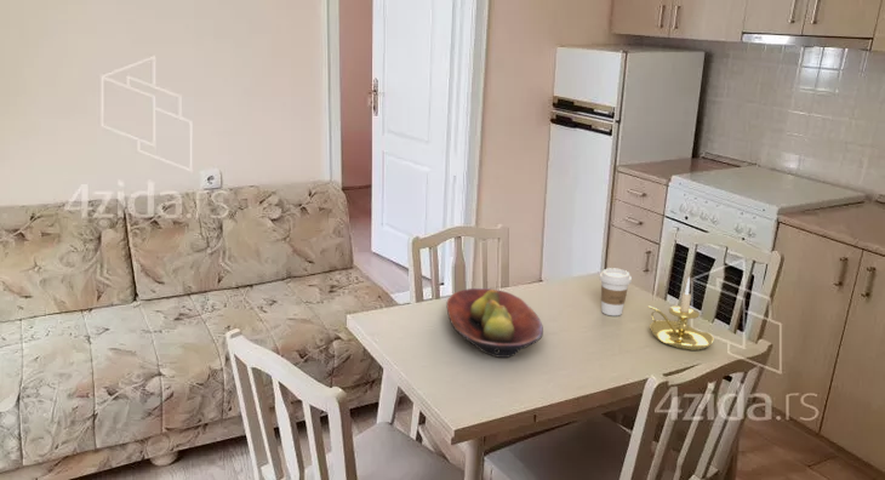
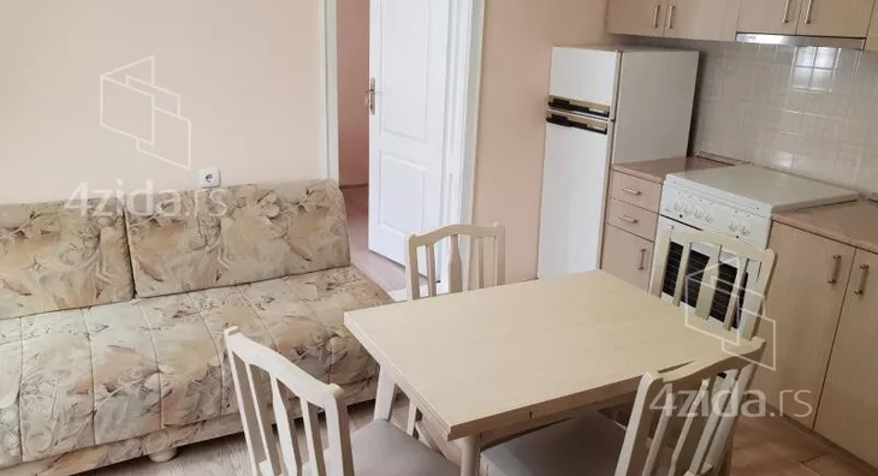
- fruit bowl (492, 316)
- coffee cup (613, 292)
- candle holder (680, 307)
